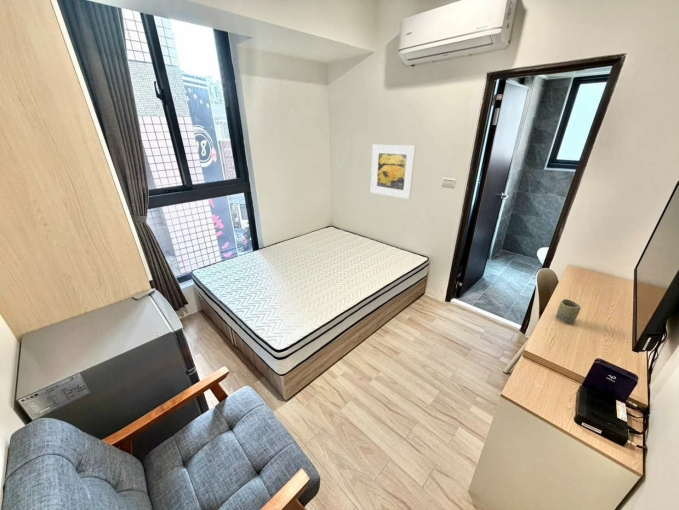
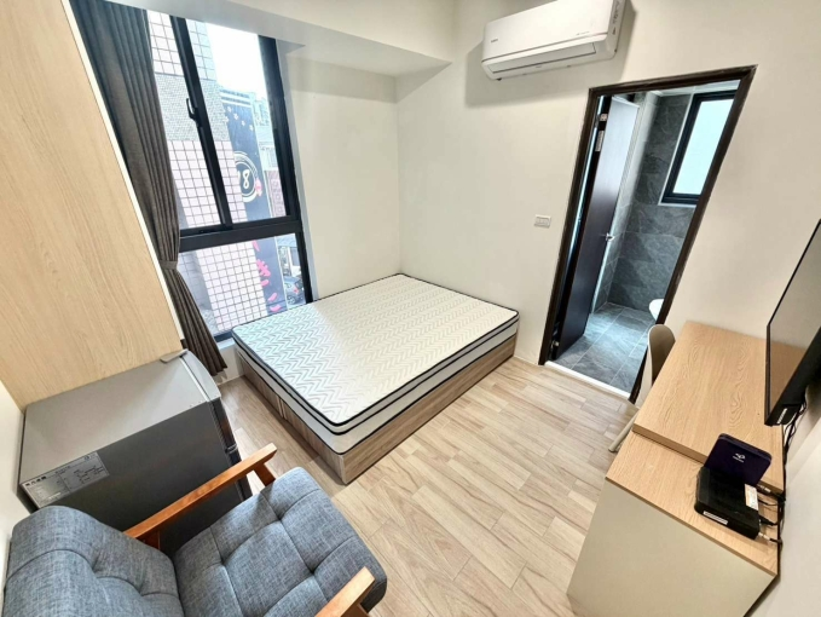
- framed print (391, 171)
- cup (567, 311)
